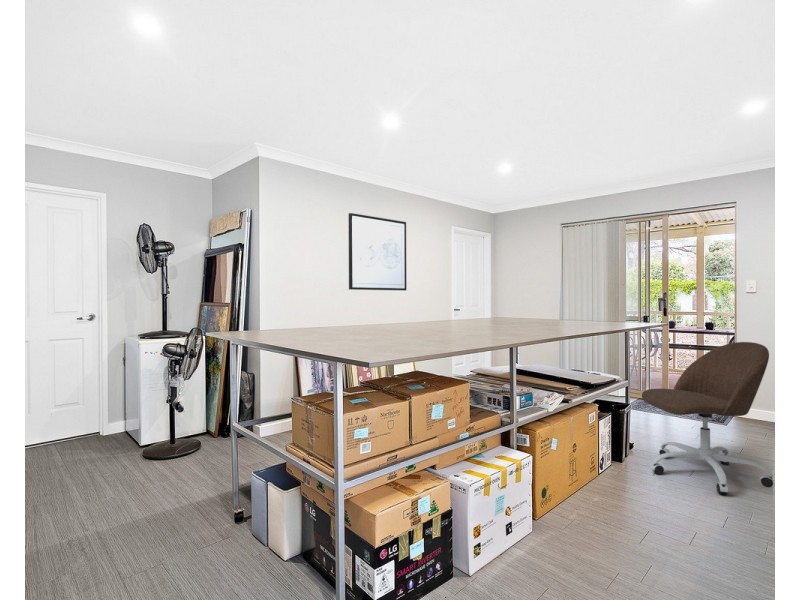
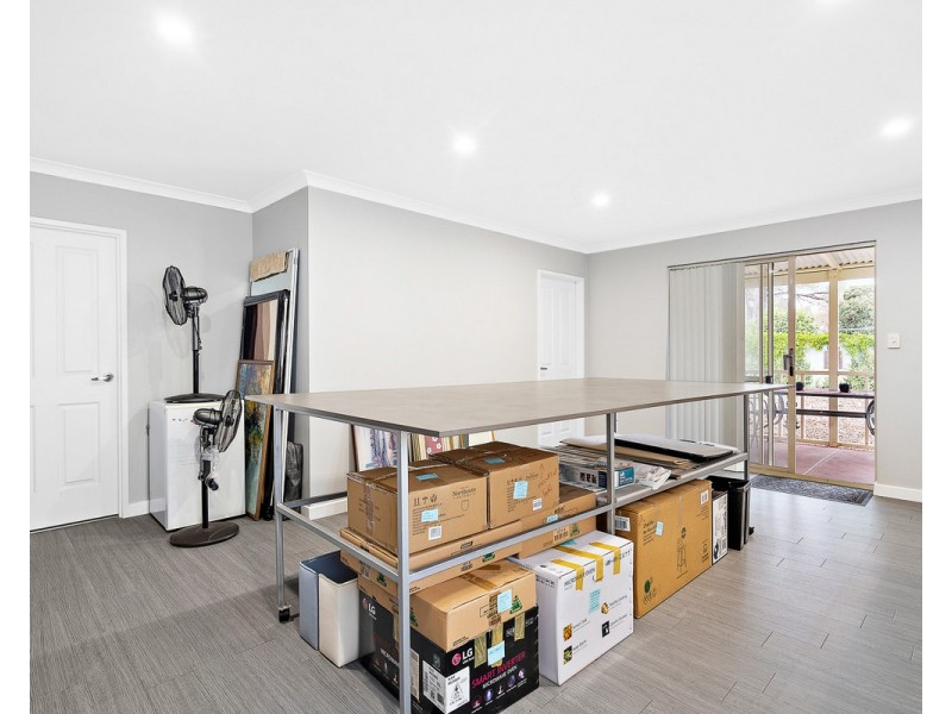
- wall art (379, 253)
- office chair (703, 408)
